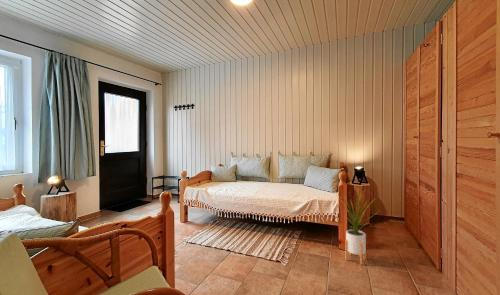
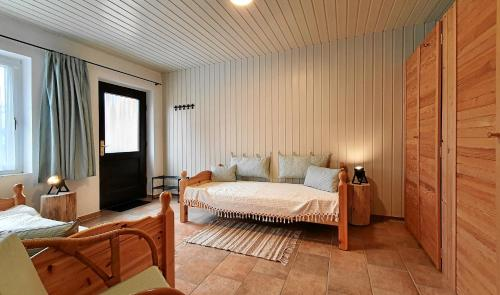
- house plant (354, 224)
